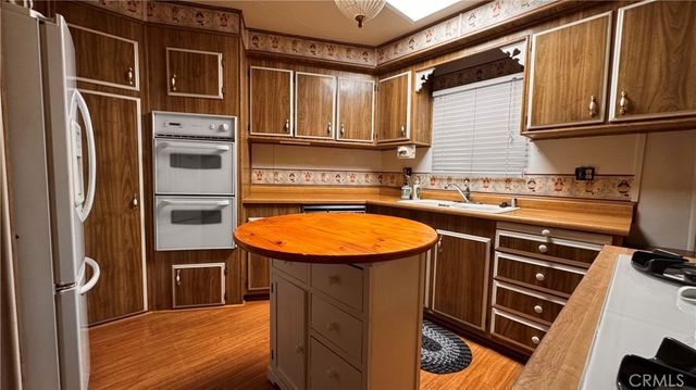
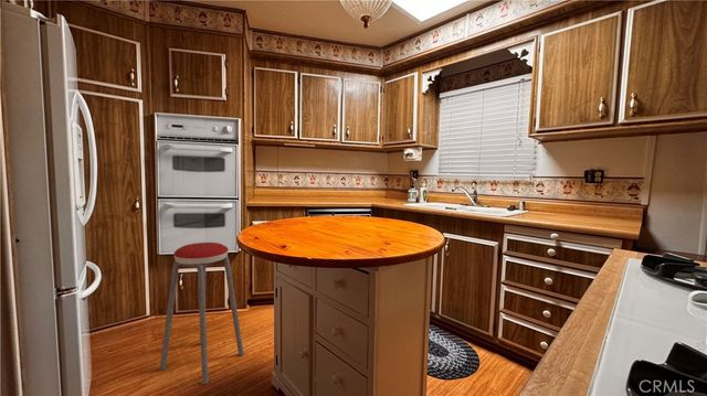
+ music stool (202, 304)
